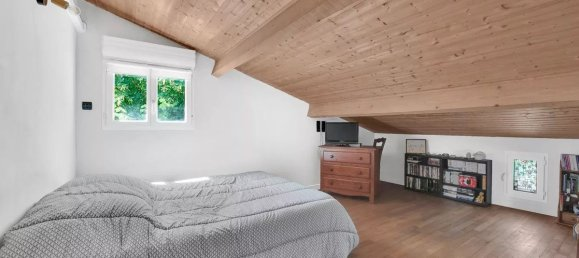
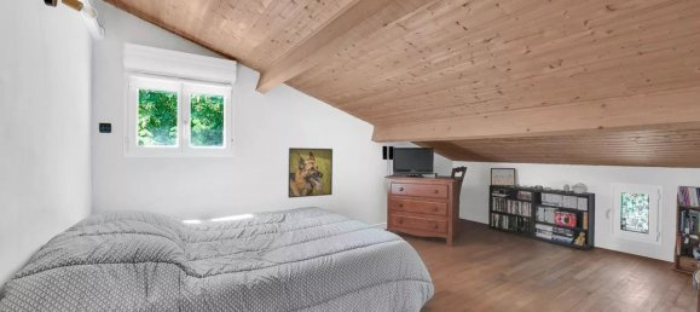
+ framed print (311, 172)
